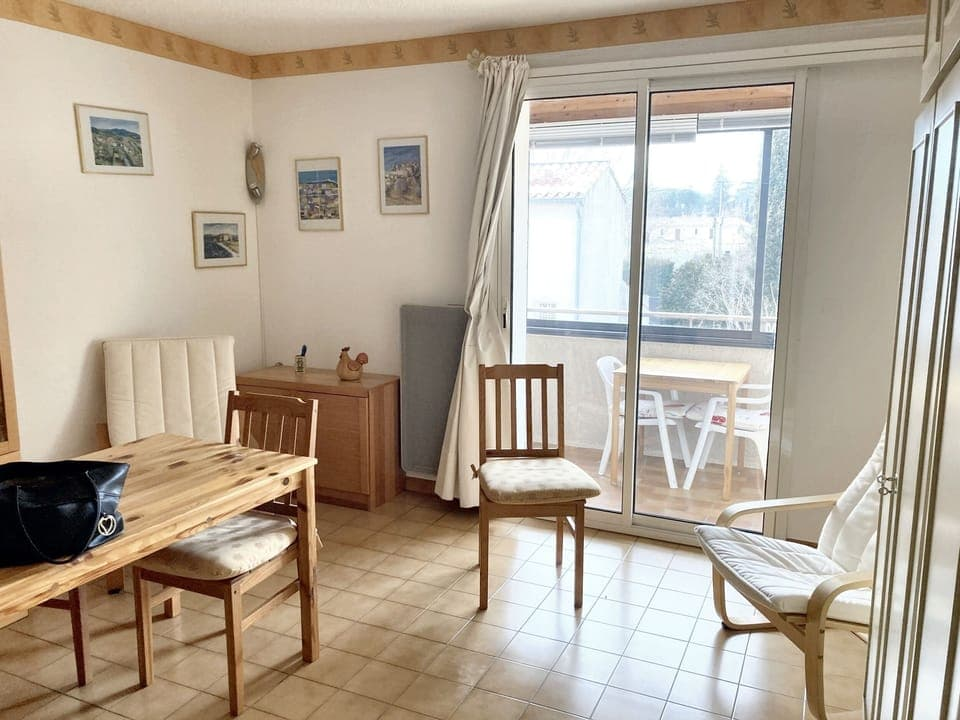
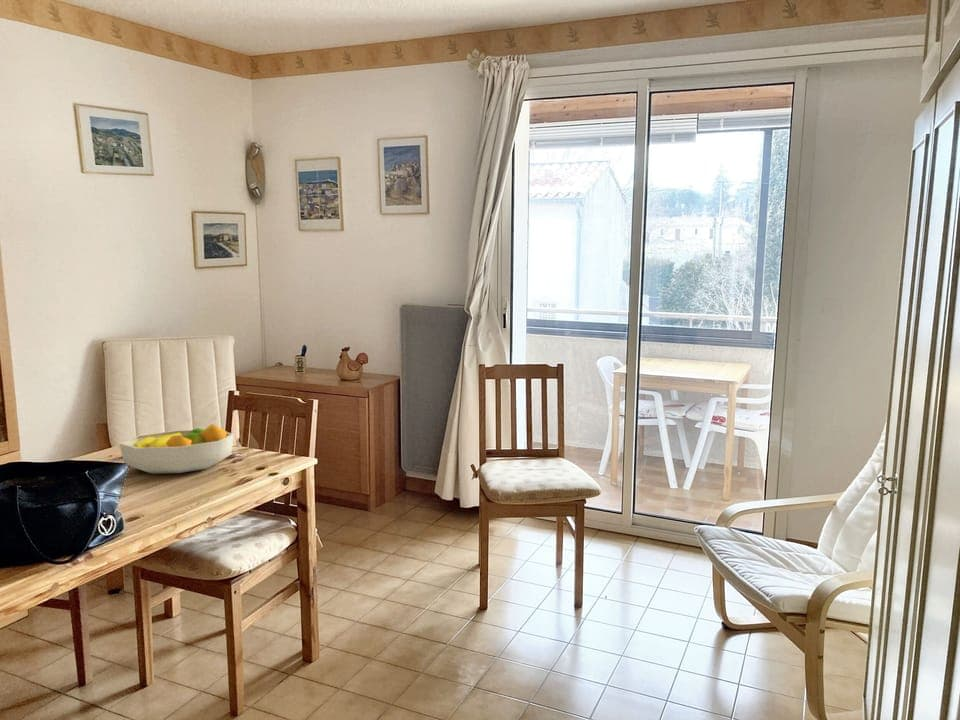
+ fruit bowl (178, 446)
